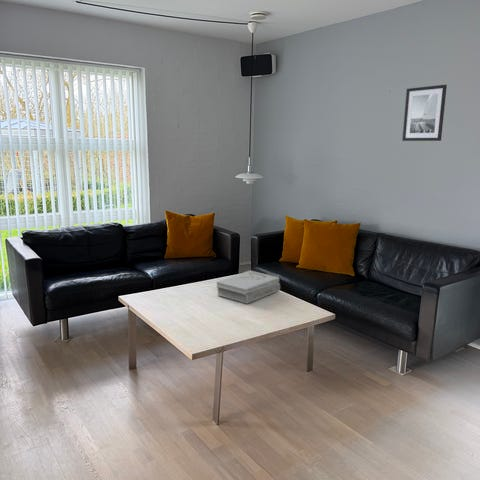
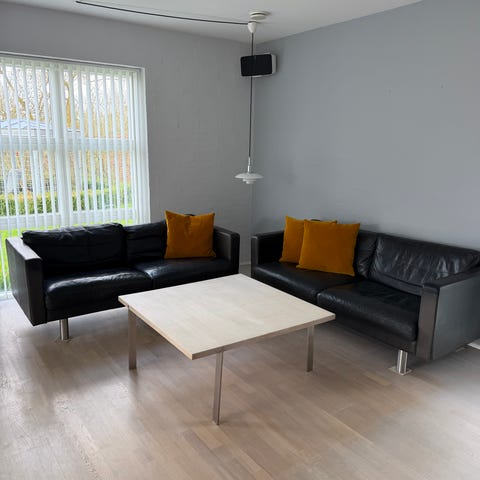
- books (248, 286)
- wall art (423, 114)
